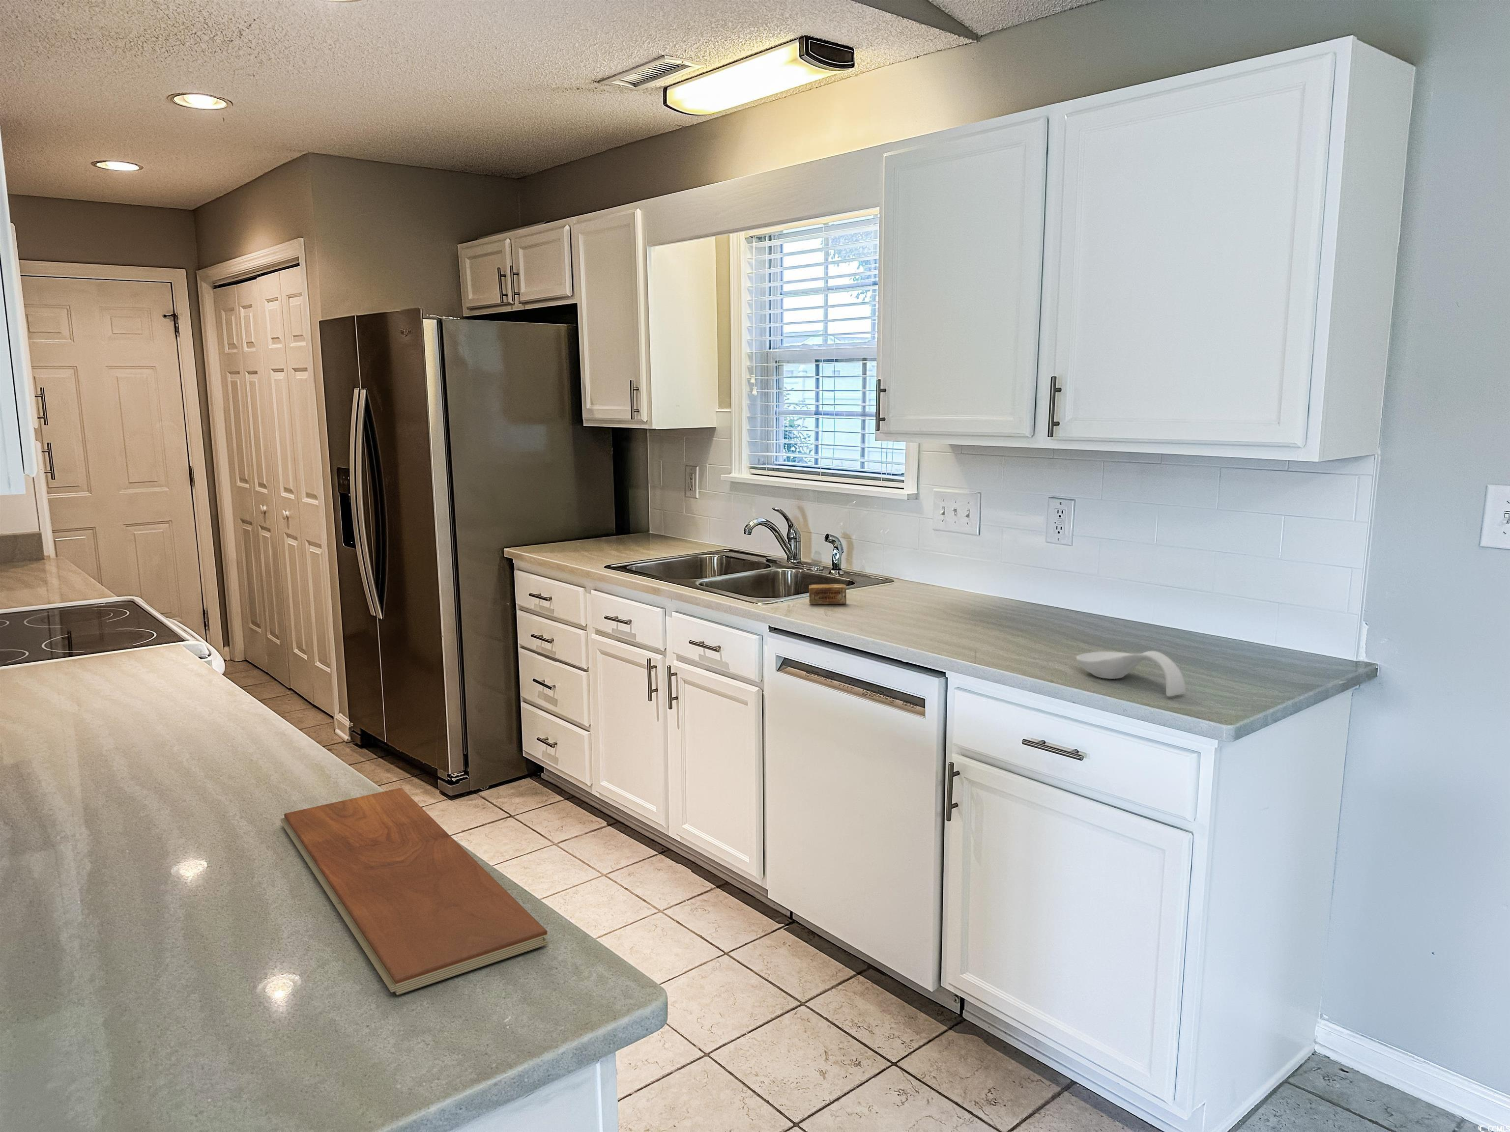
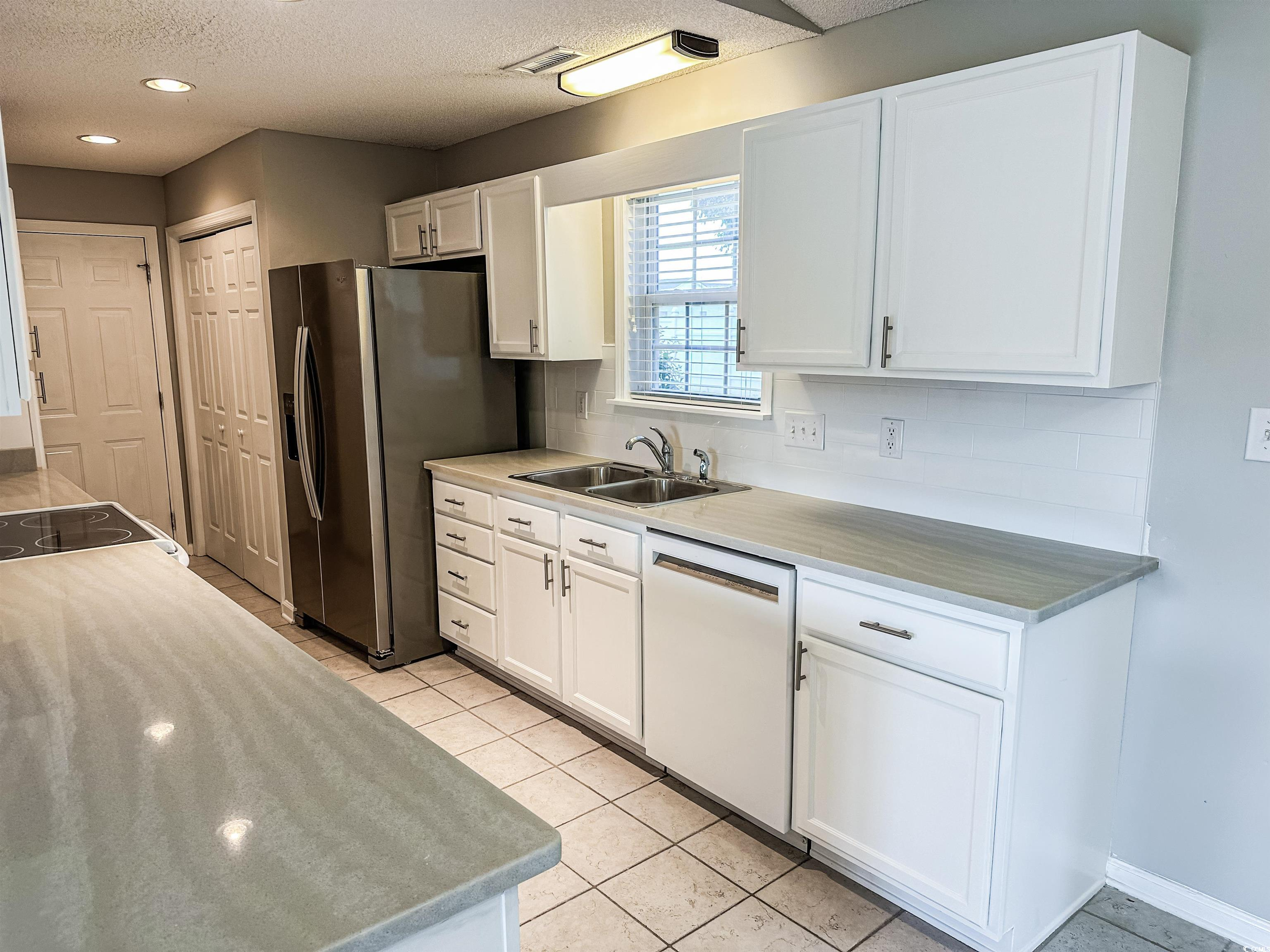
- soap bar (828, 595)
- chopping board (397, 872)
- spoon rest (1130, 665)
